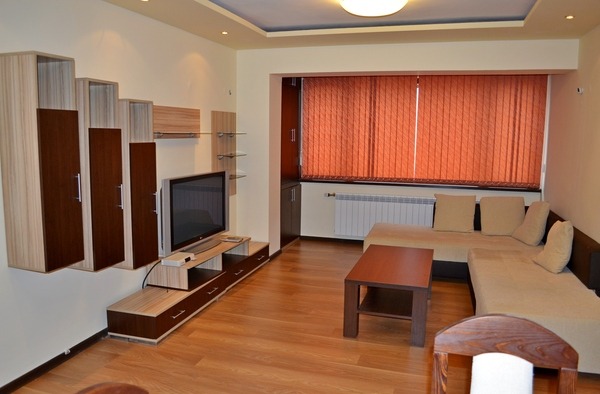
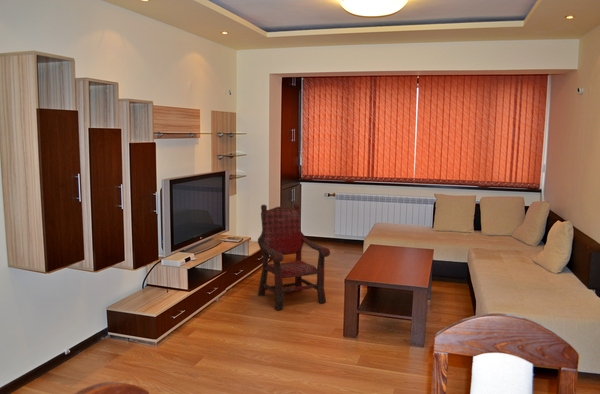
+ armchair (290, 253)
